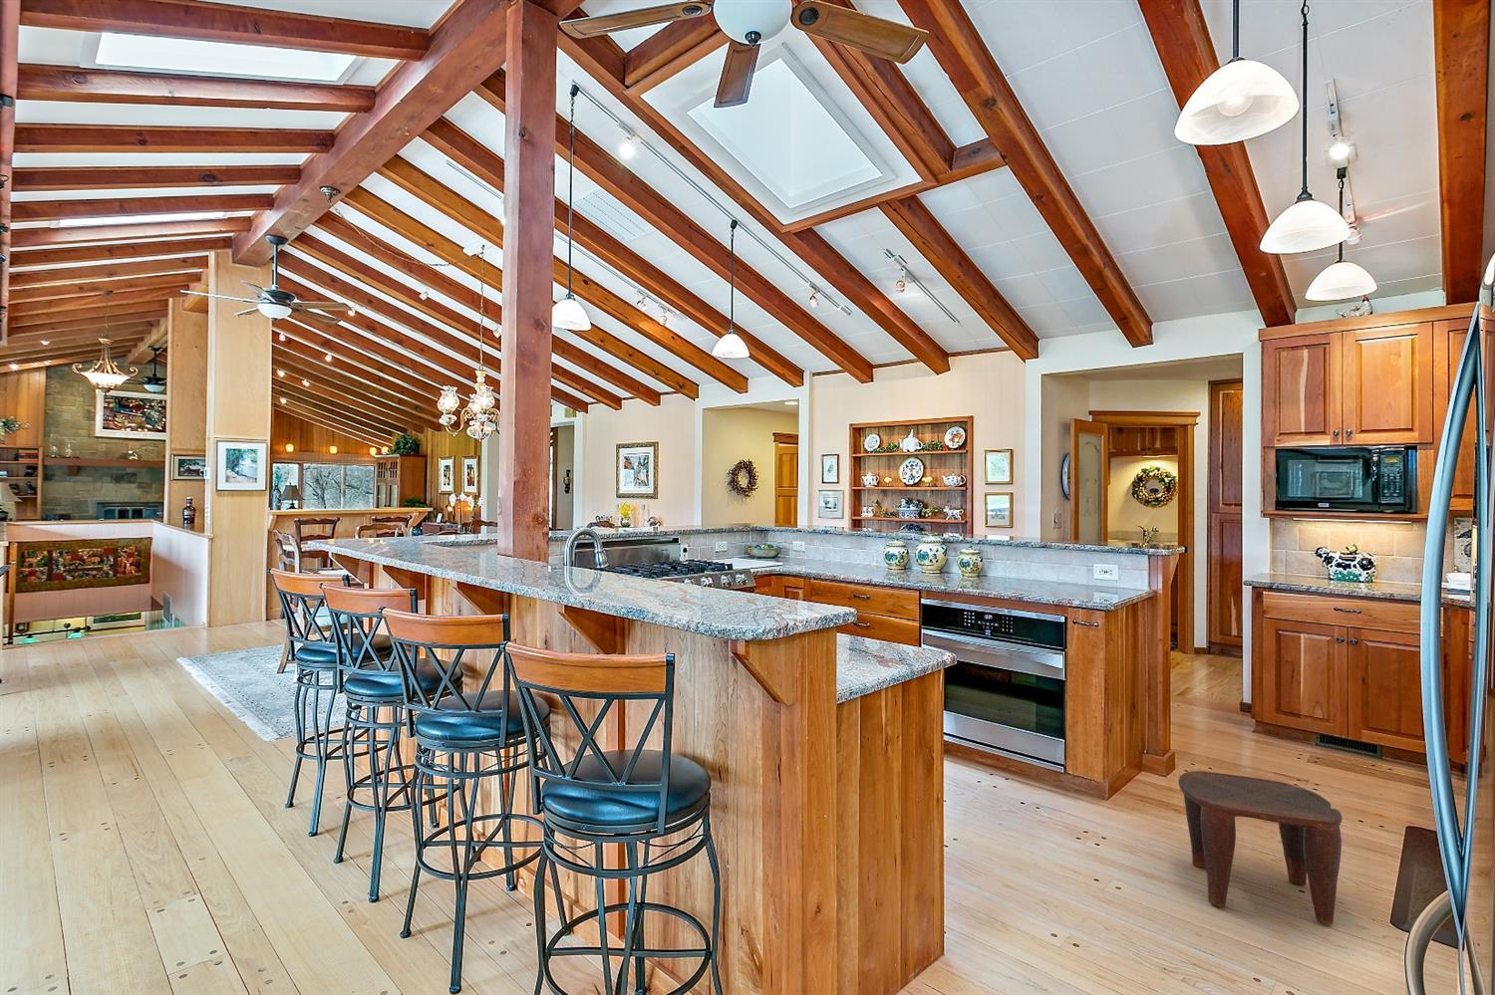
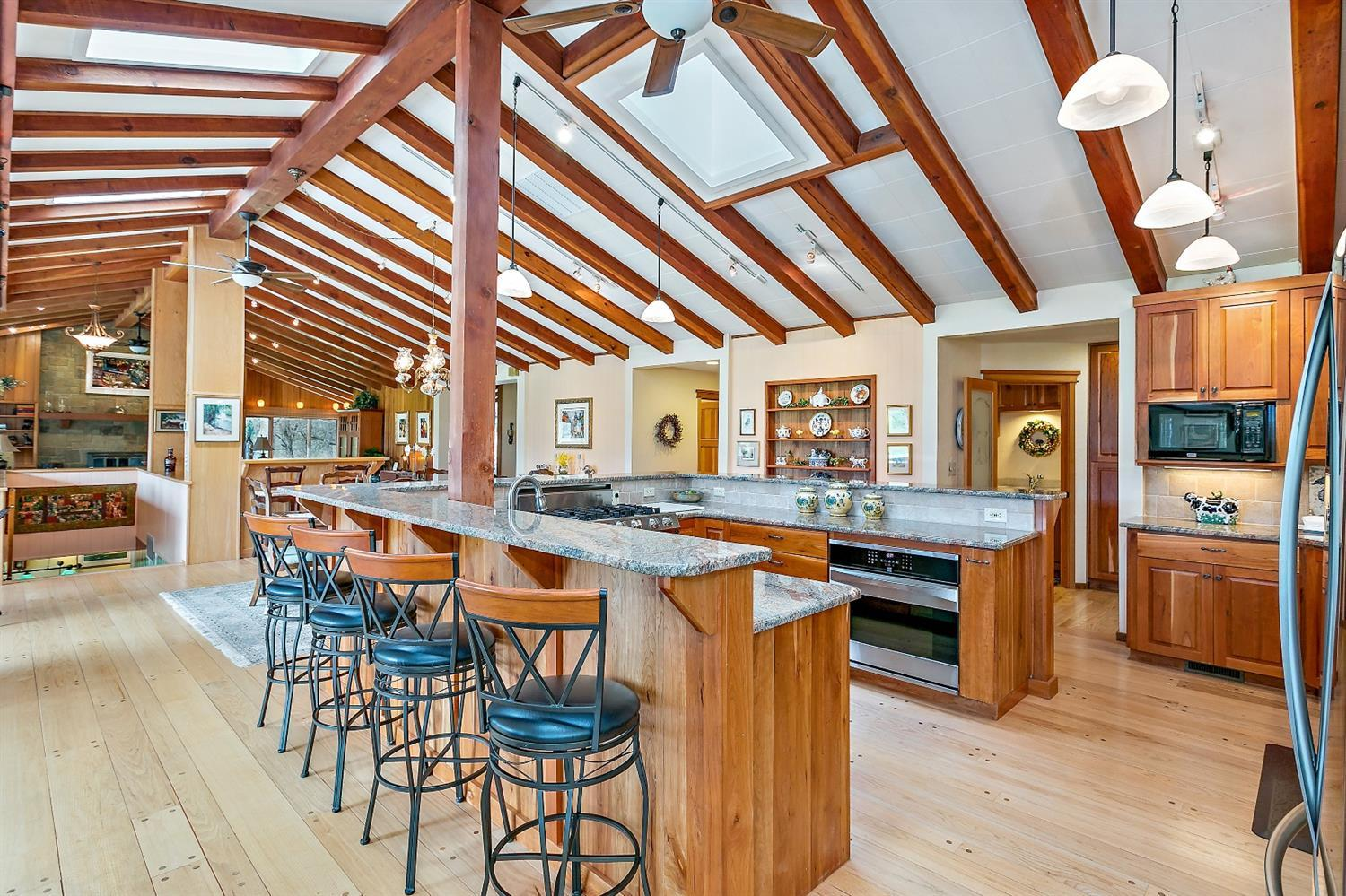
- stool (1235, 840)
